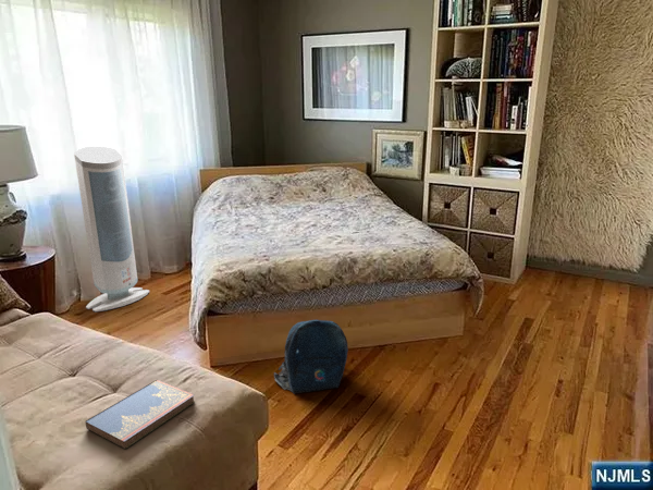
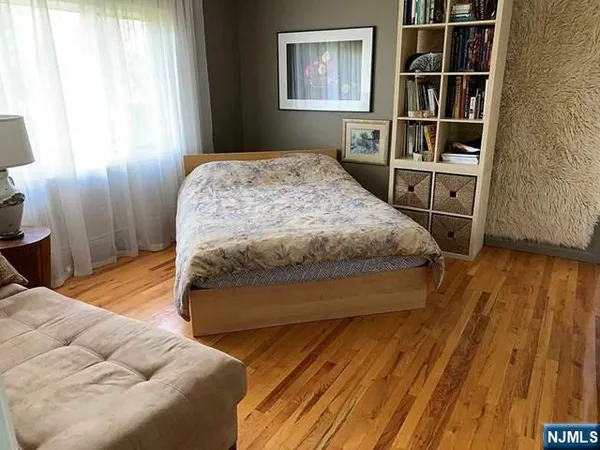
- backpack (309, 347)
- air purifier (108, 226)
- hardcover book (143, 411)
